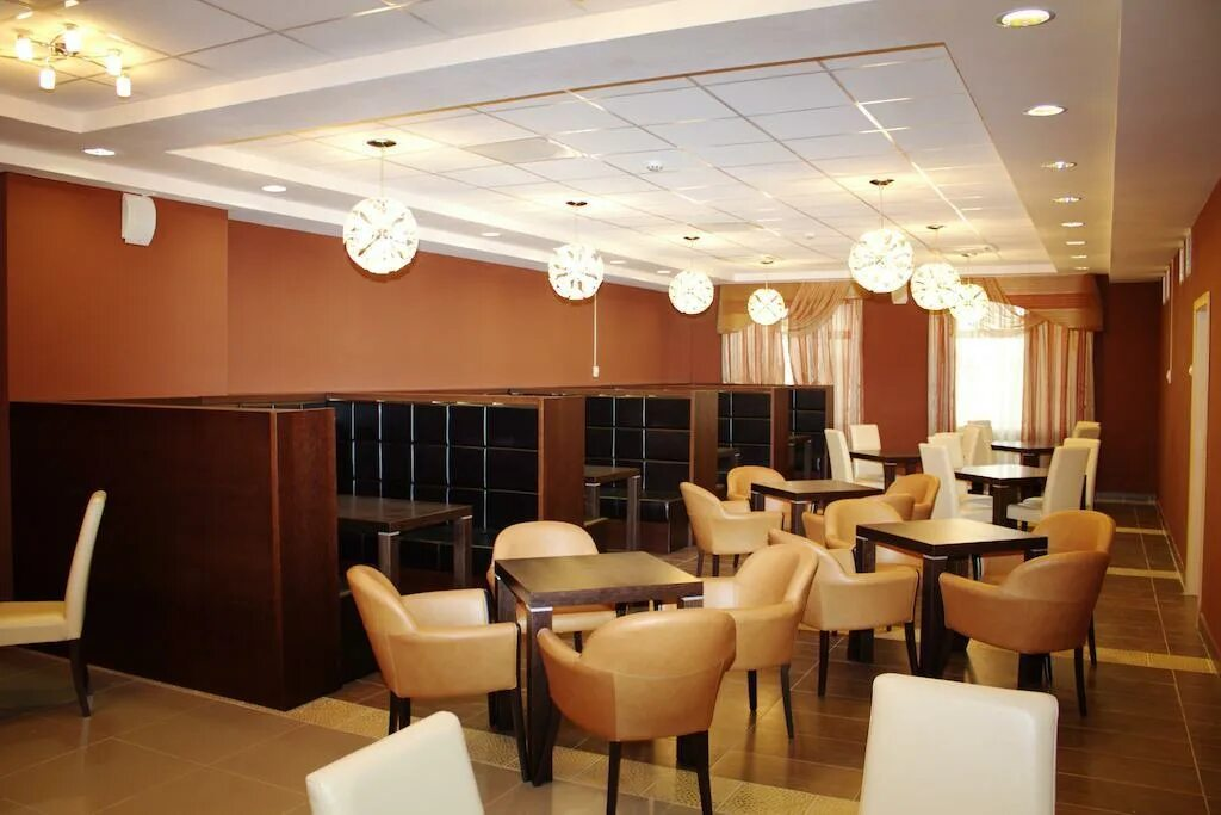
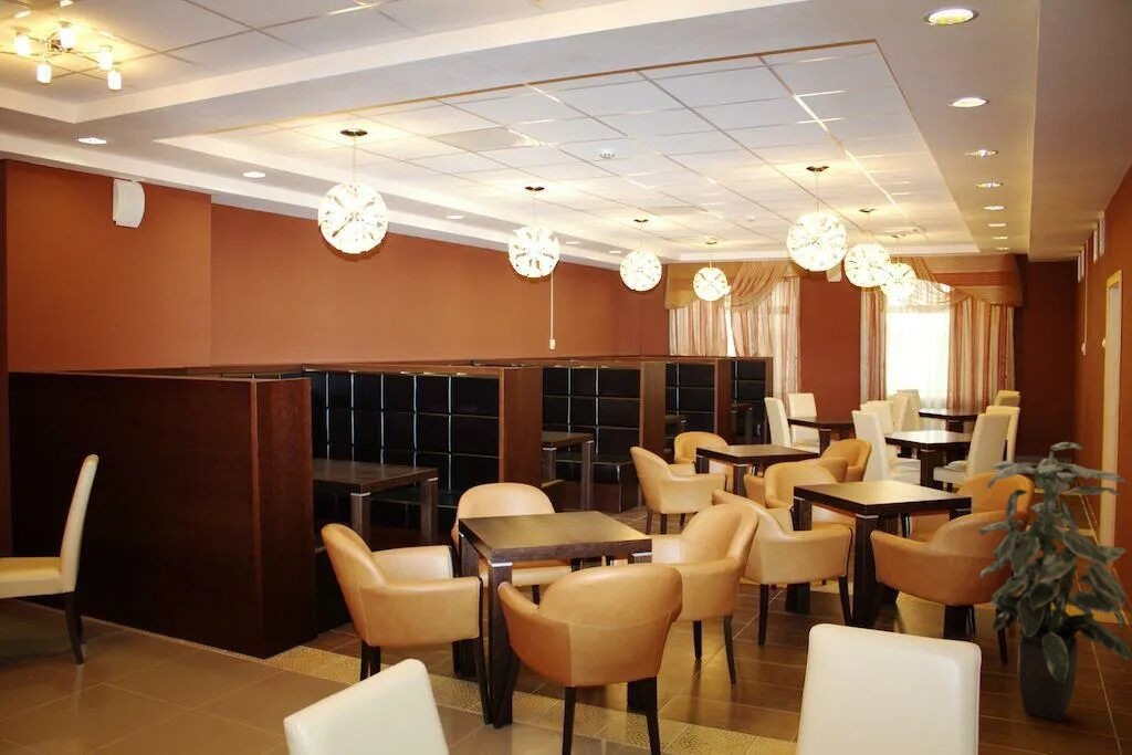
+ indoor plant (1056, 581)
